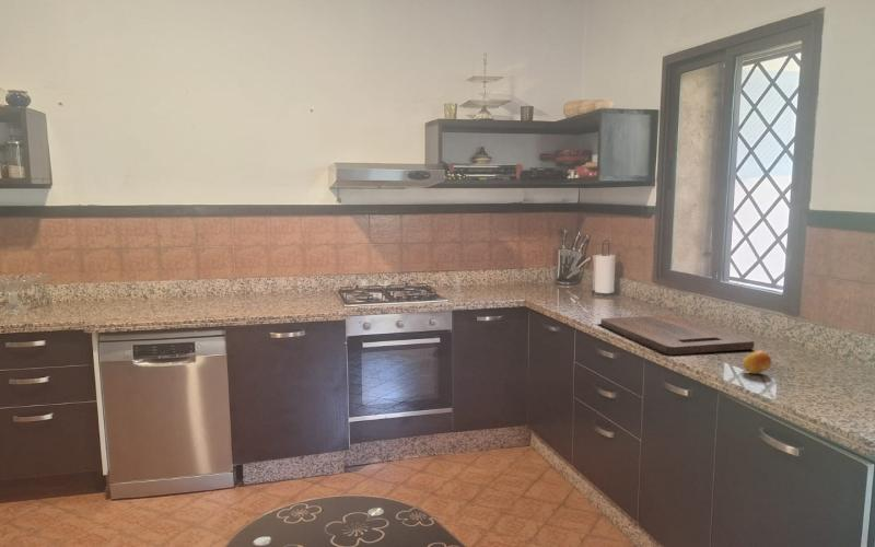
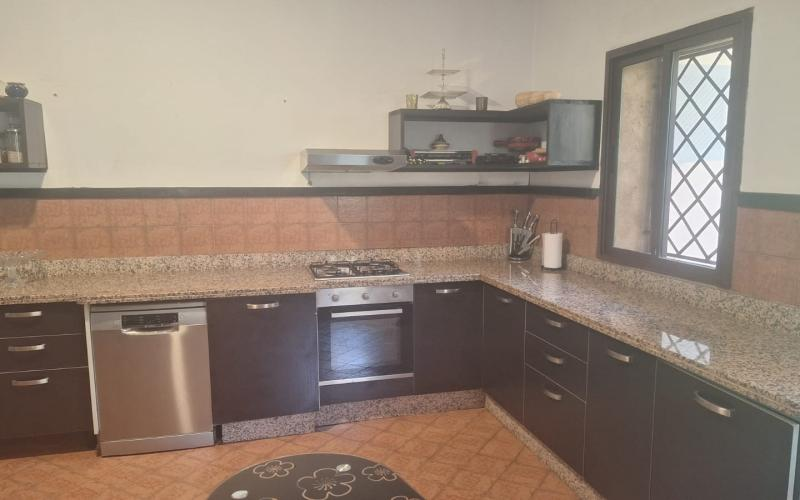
- cutting board (670, 331)
- fruit (757, 362)
